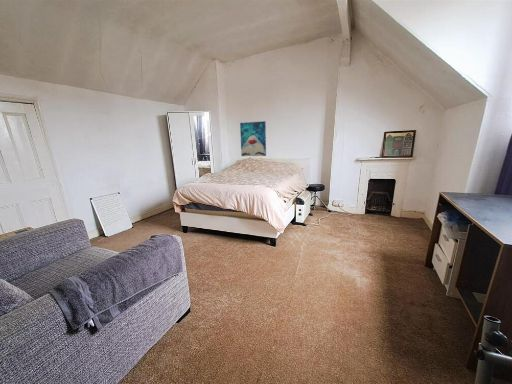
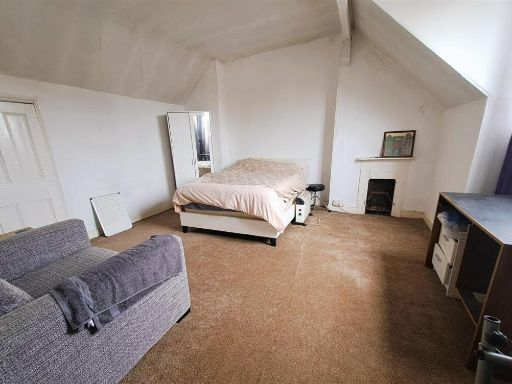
- wall art (253, 139)
